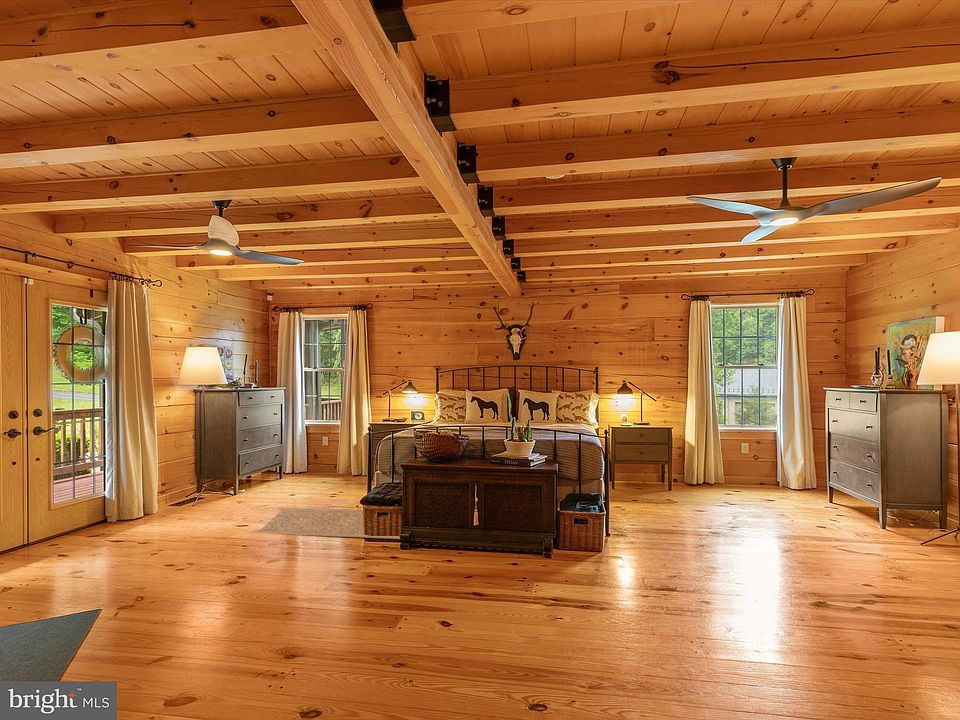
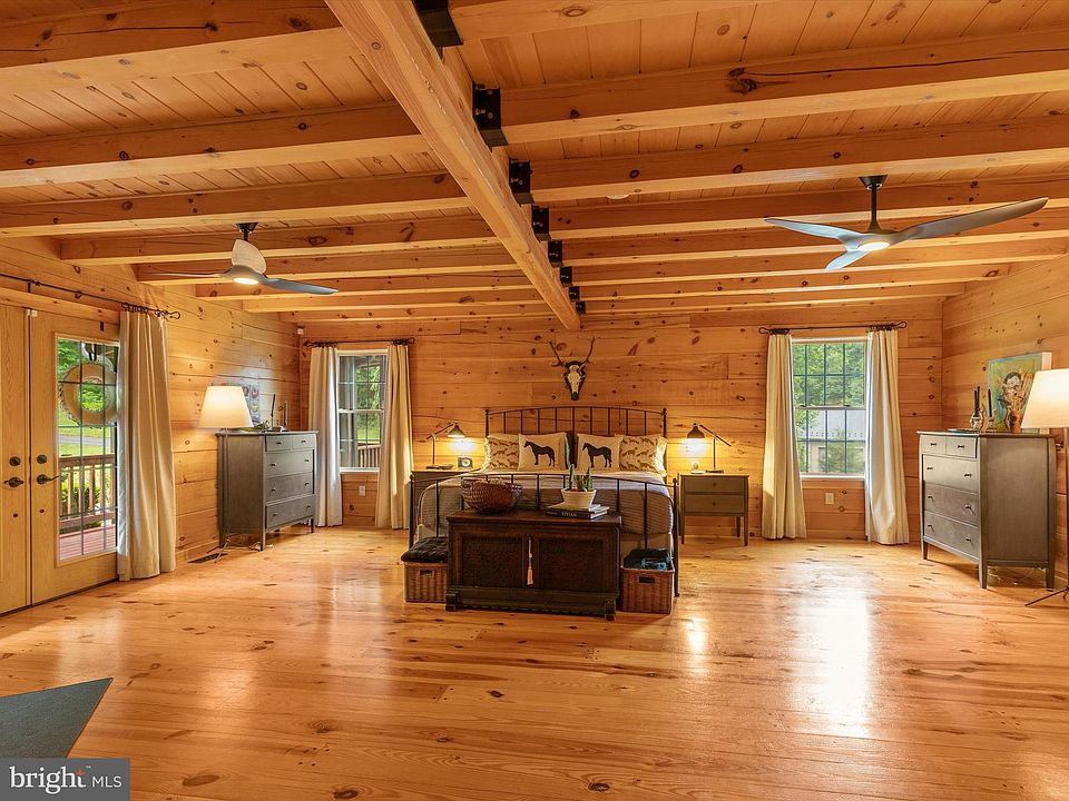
- rug (323, 521)
